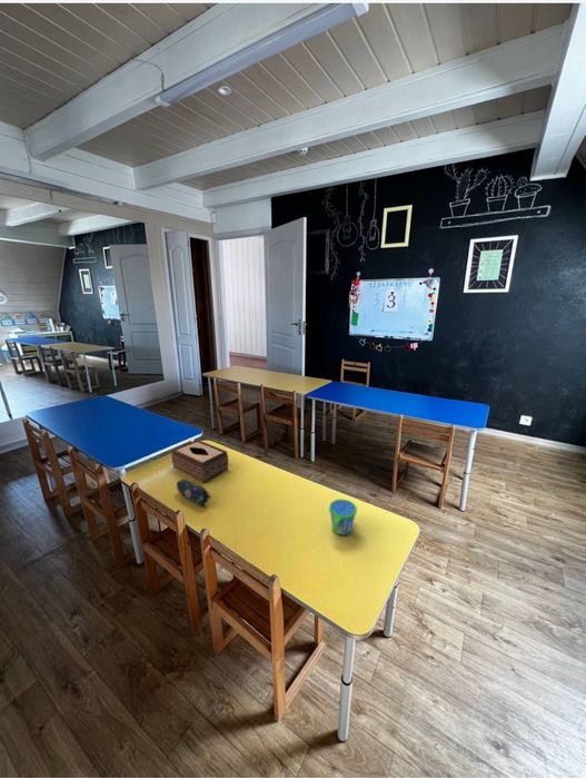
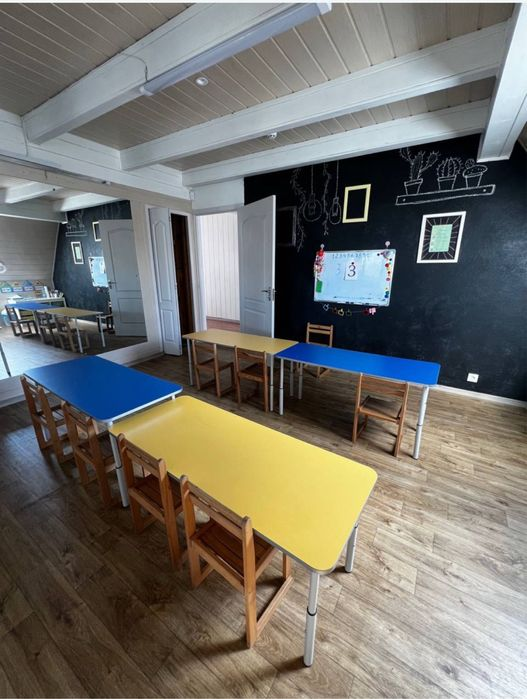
- pencil case (191, 491)
- tissue box (199, 459)
- snack cup (342, 518)
